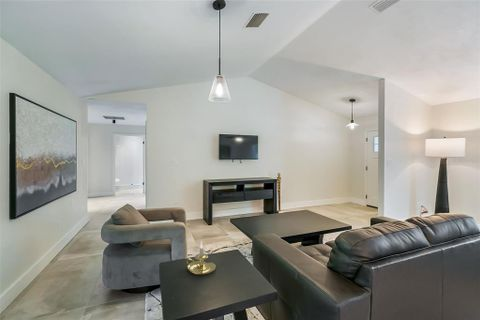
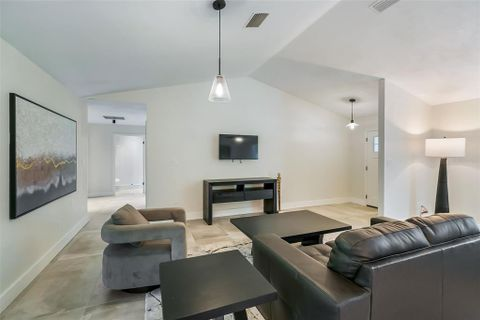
- candle holder (199, 254)
